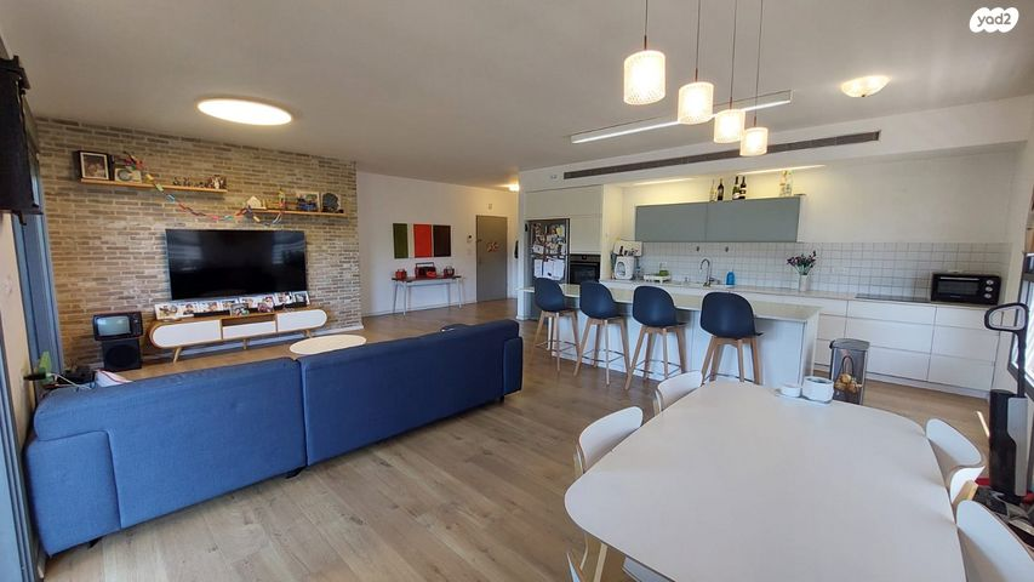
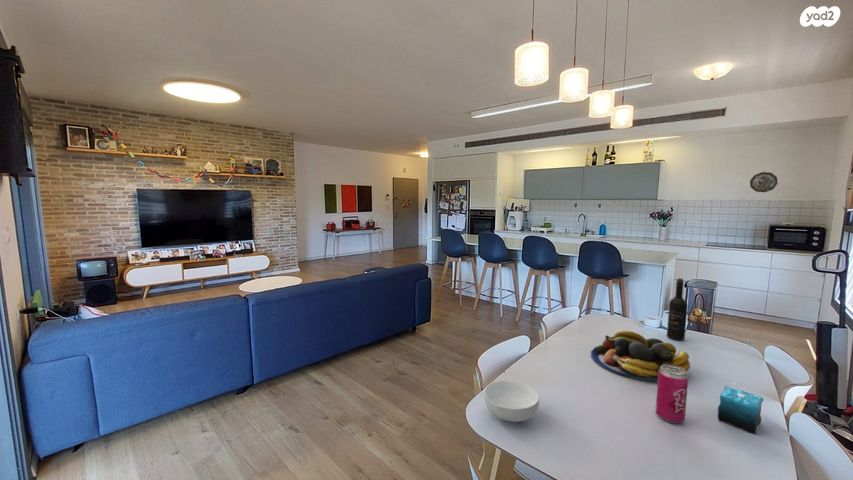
+ beverage can (671, 393)
+ wine bottle (677, 308)
+ fruit bowl (636, 347)
+ decorative plate (763, 182)
+ candle (740, 403)
+ cereal bowl (510, 403)
